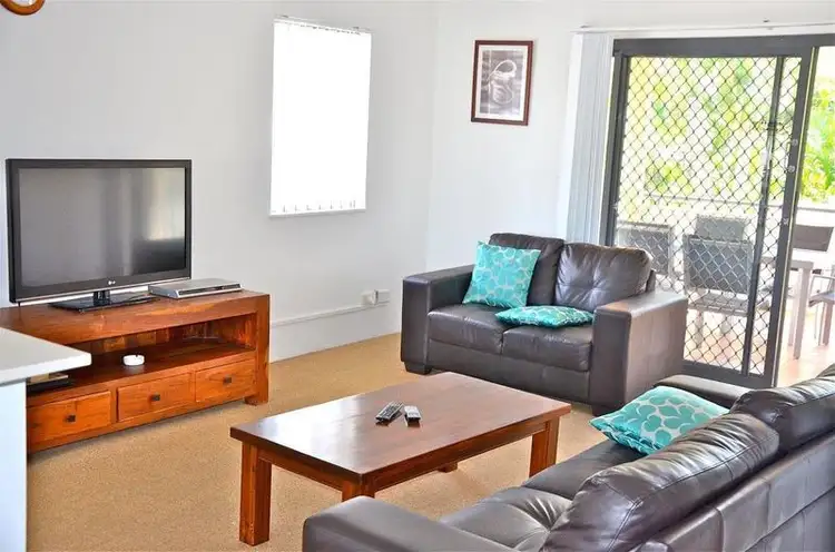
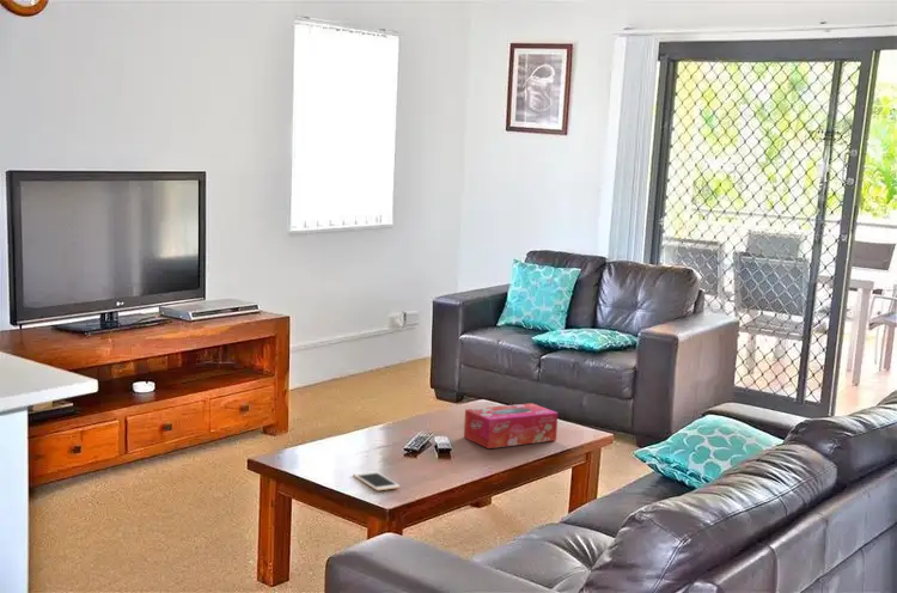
+ tissue box (511, 424)
+ cell phone (376, 481)
